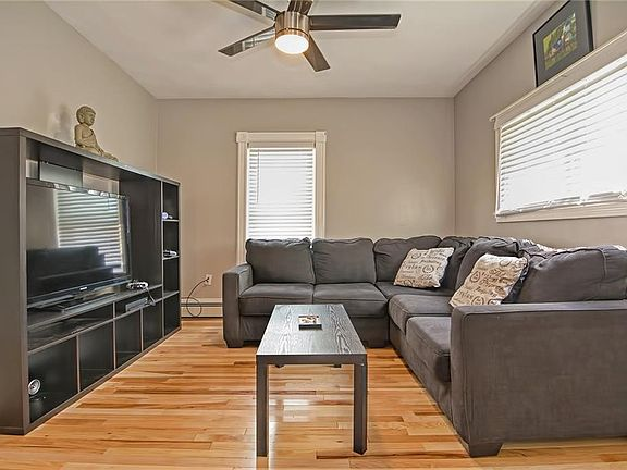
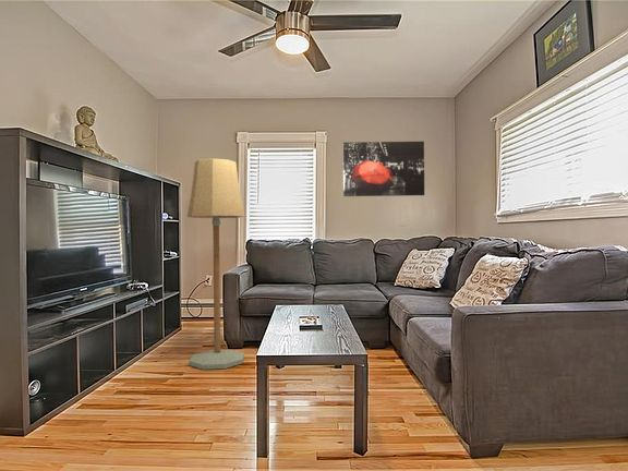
+ floor lamp (216, 261)
+ wall art (383, 168)
